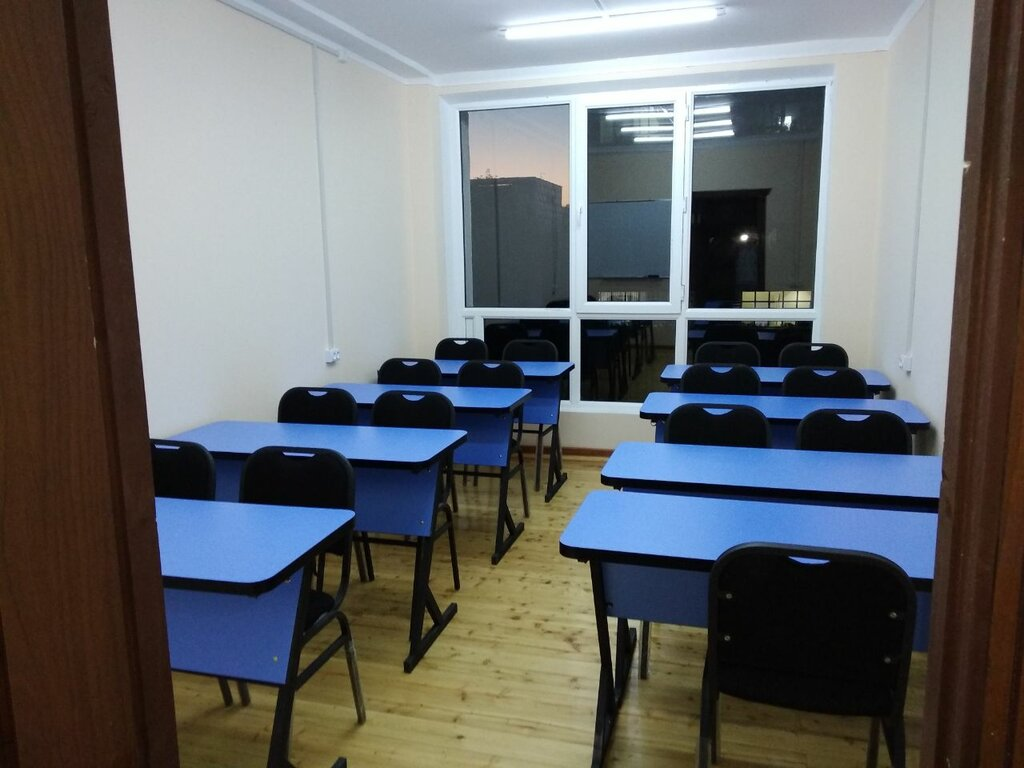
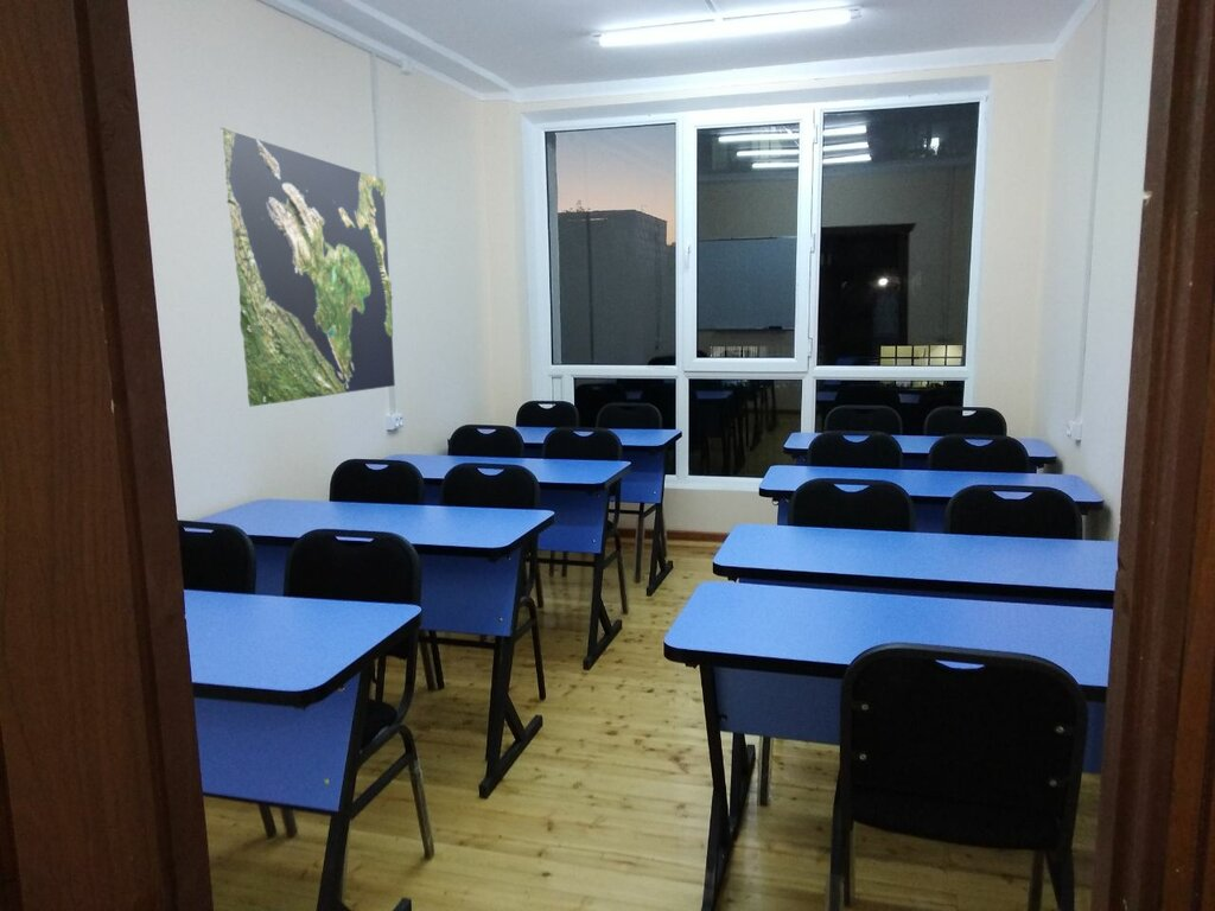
+ world map (325, 278)
